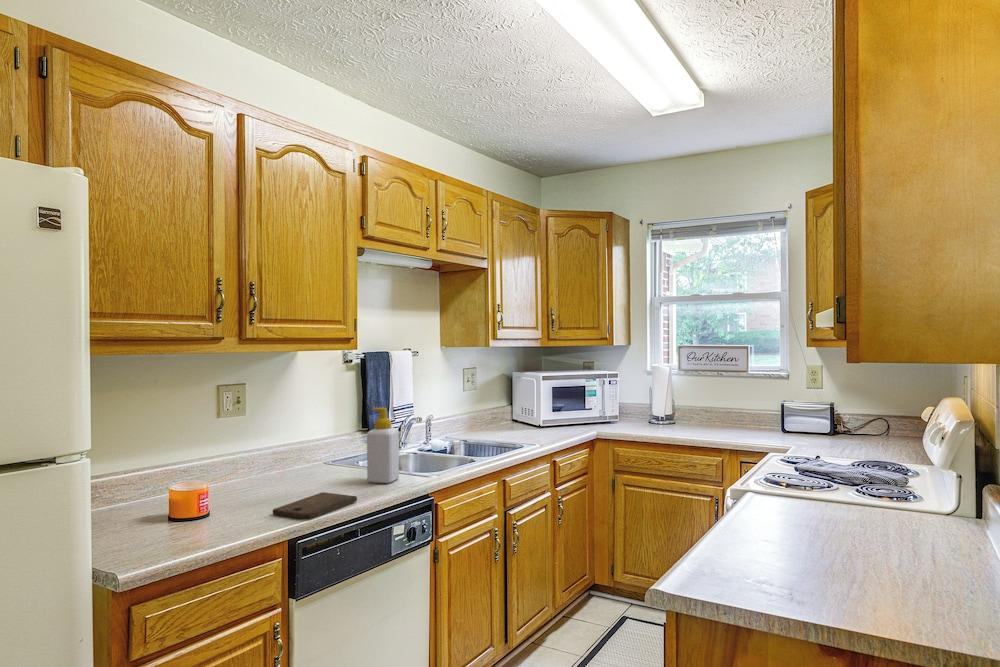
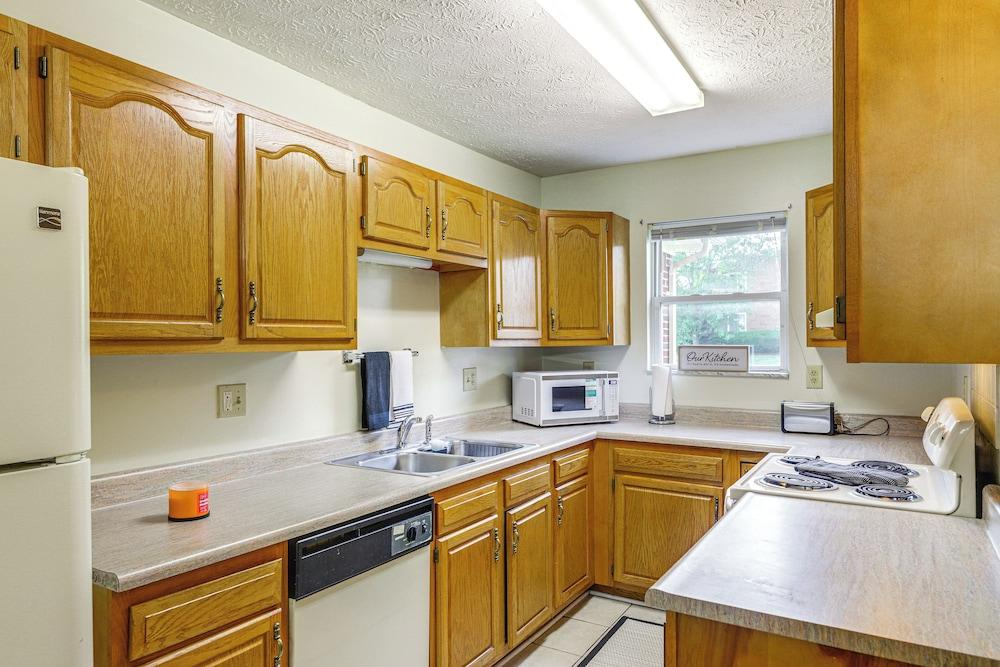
- soap bottle (383, 444)
- cutting board (316, 505)
